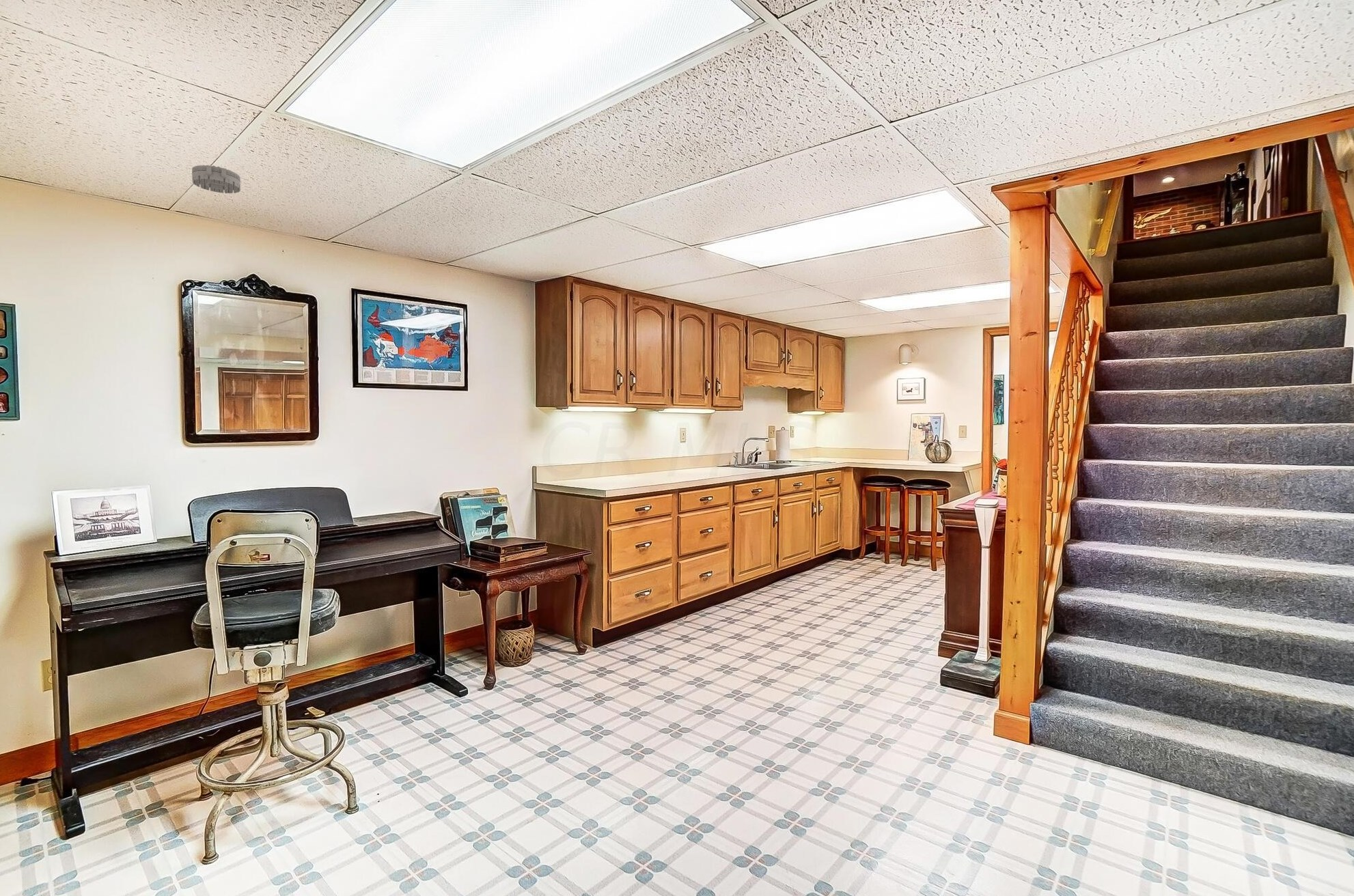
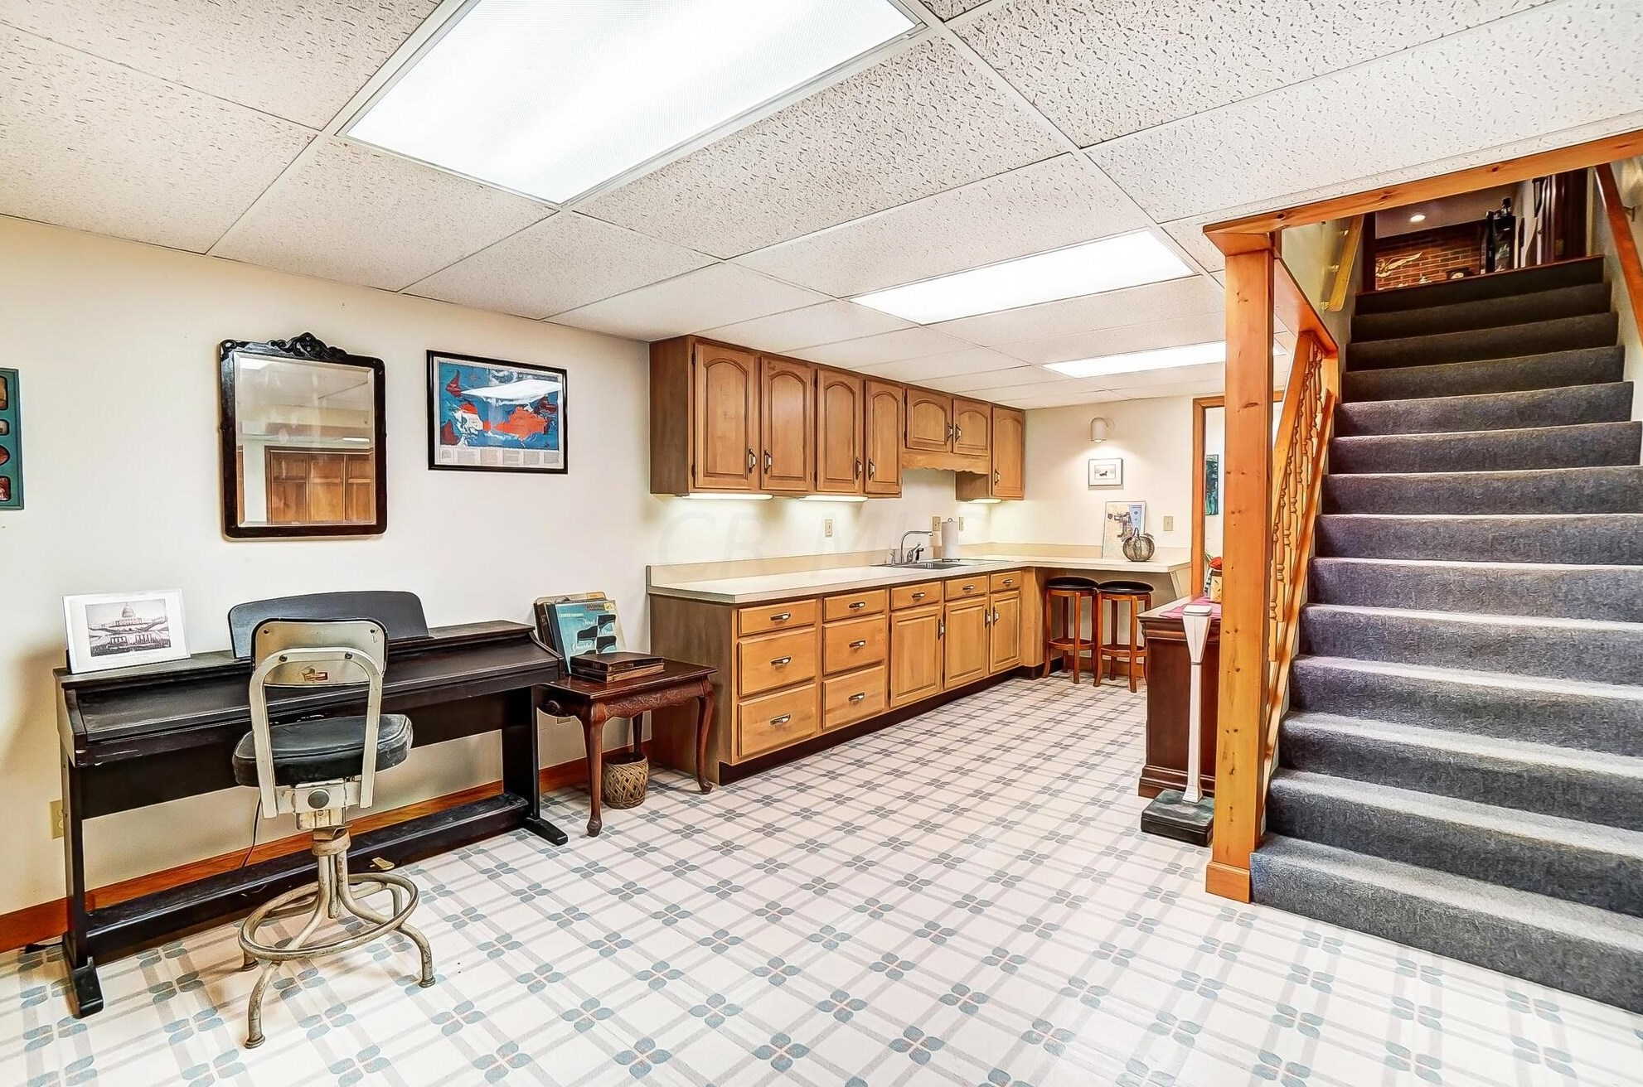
- smoke detector (217, 178)
